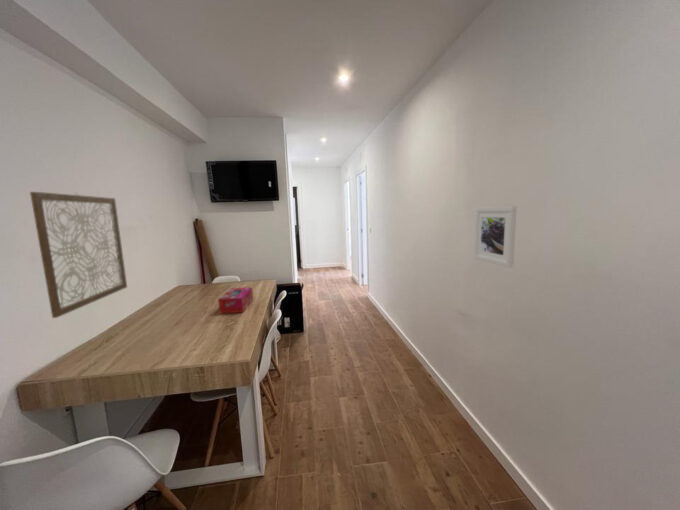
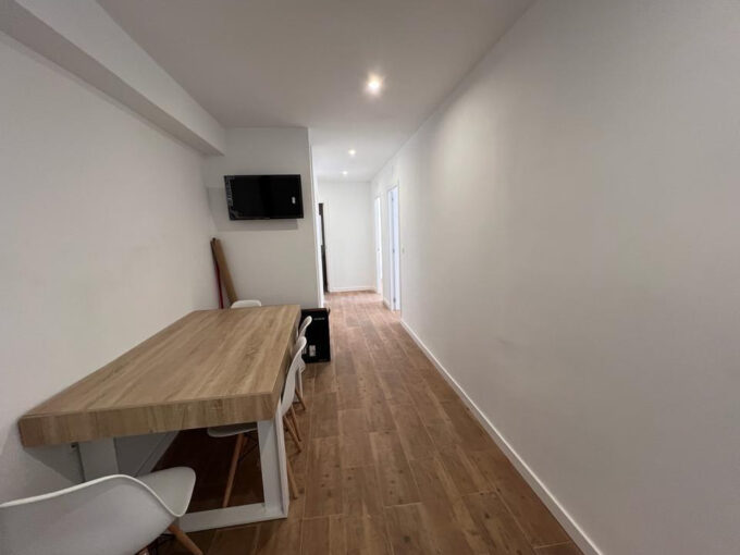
- wall art (85, 248)
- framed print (492, 235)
- tissue box (236, 299)
